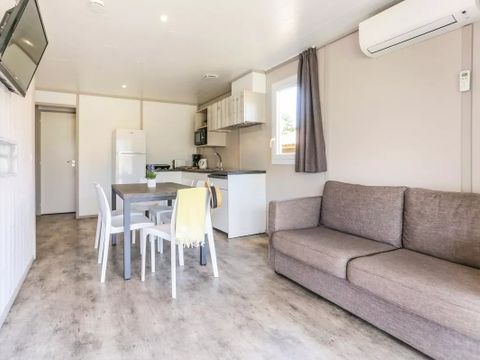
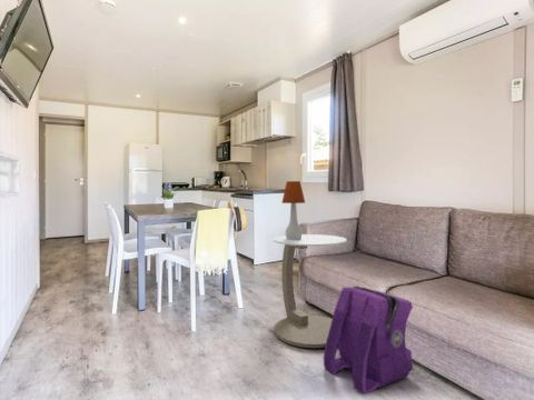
+ backpack (370, 331)
+ side table (293, 286)
+ table lamp (293, 210)
